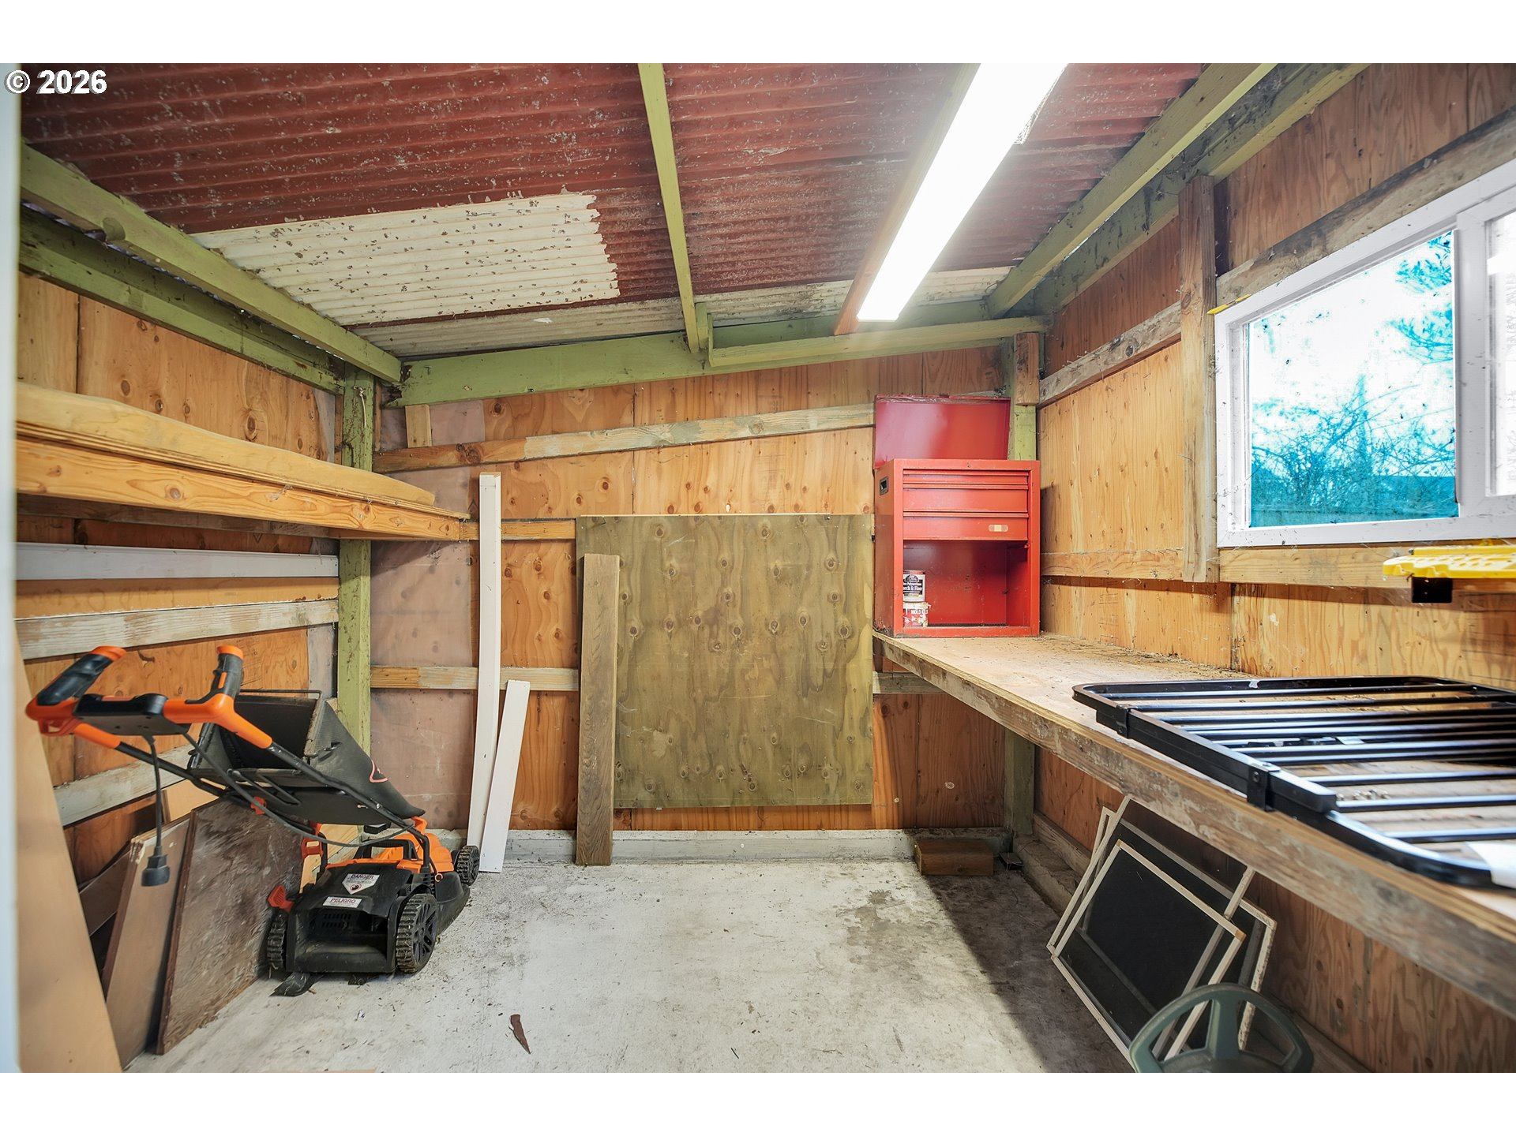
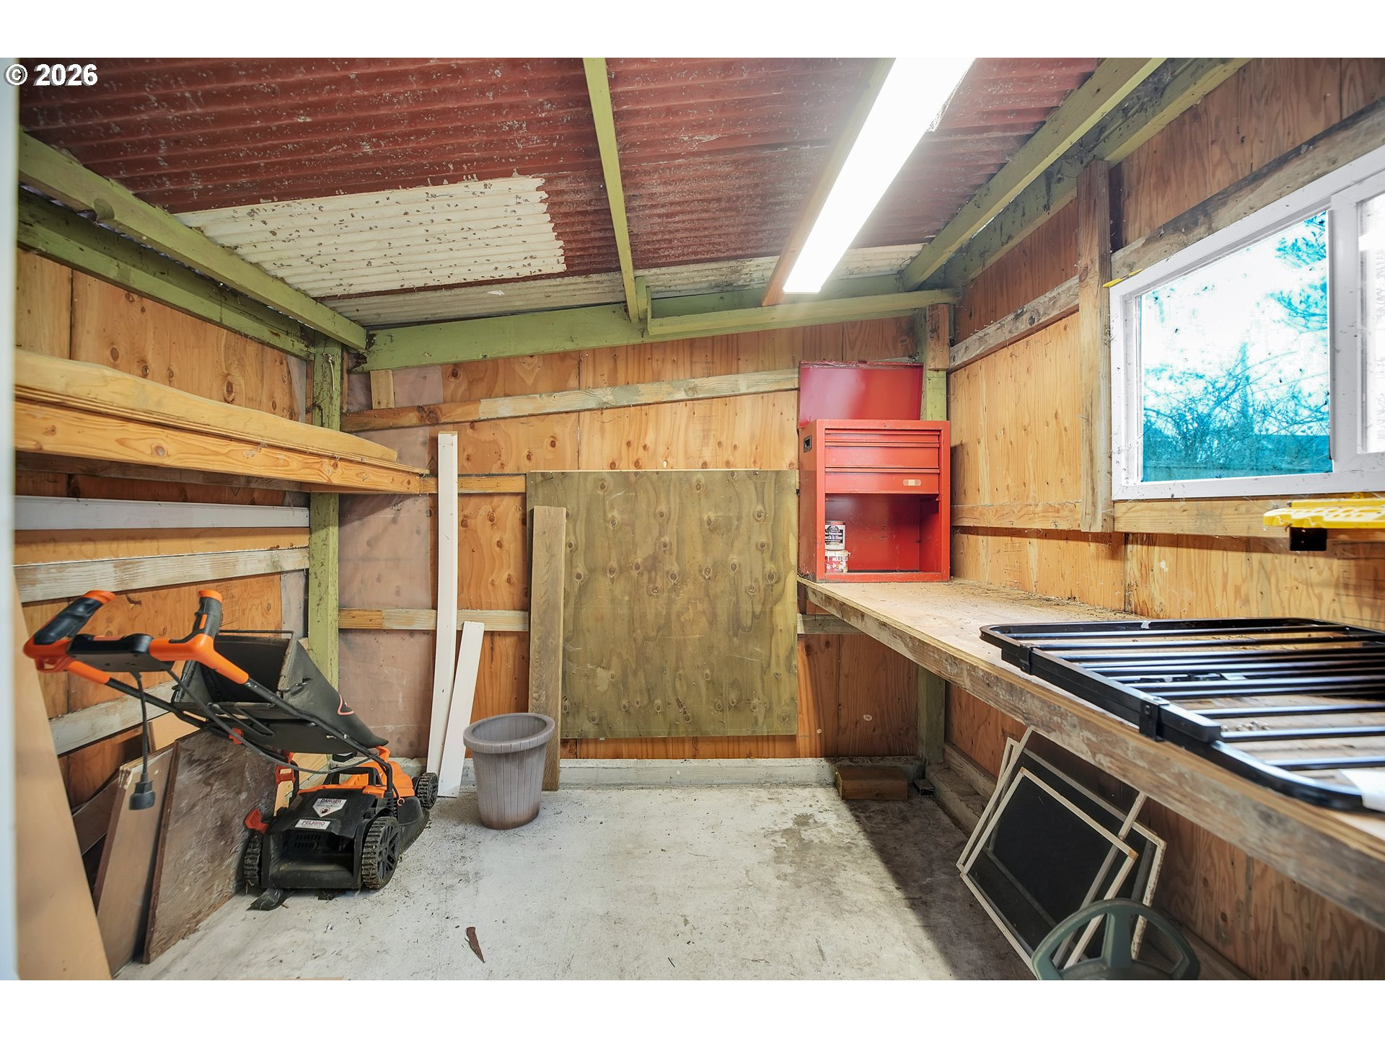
+ trash can (510, 771)
